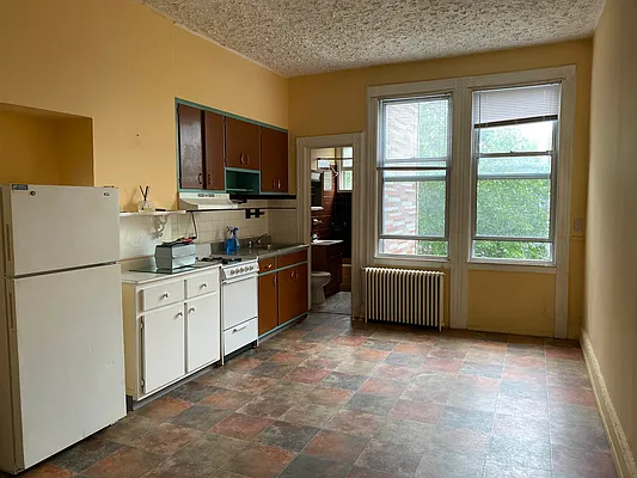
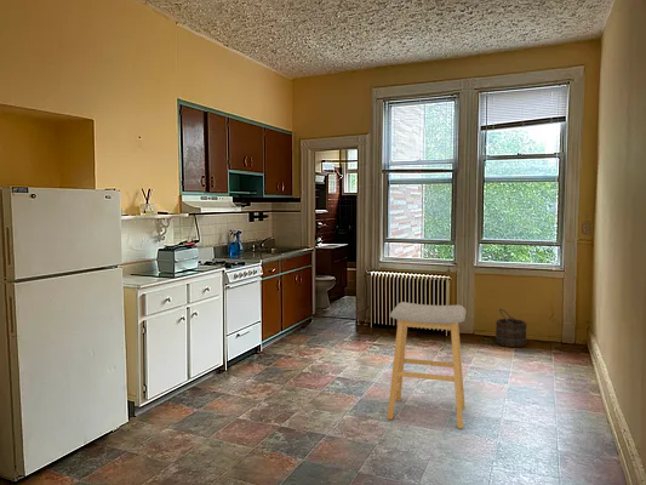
+ bucket (510, 326)
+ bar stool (428, 360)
